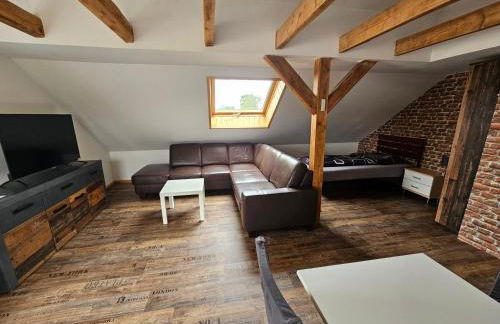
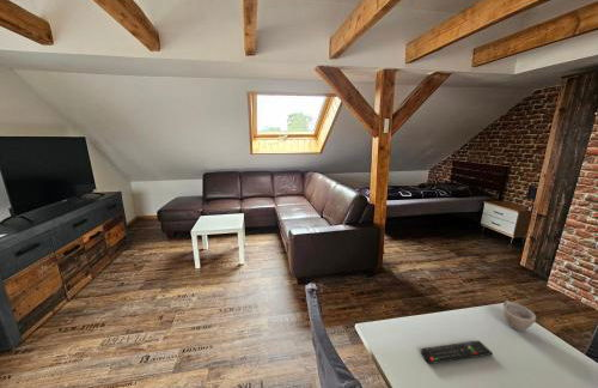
+ cup (514, 316)
+ remote control (454, 352)
